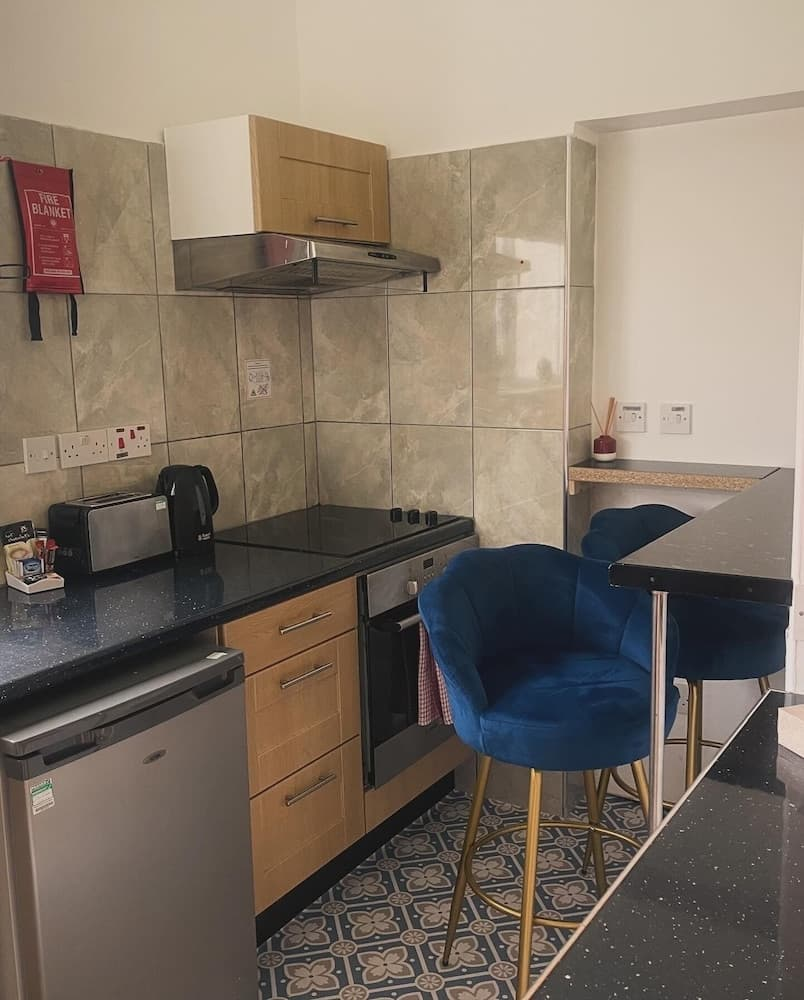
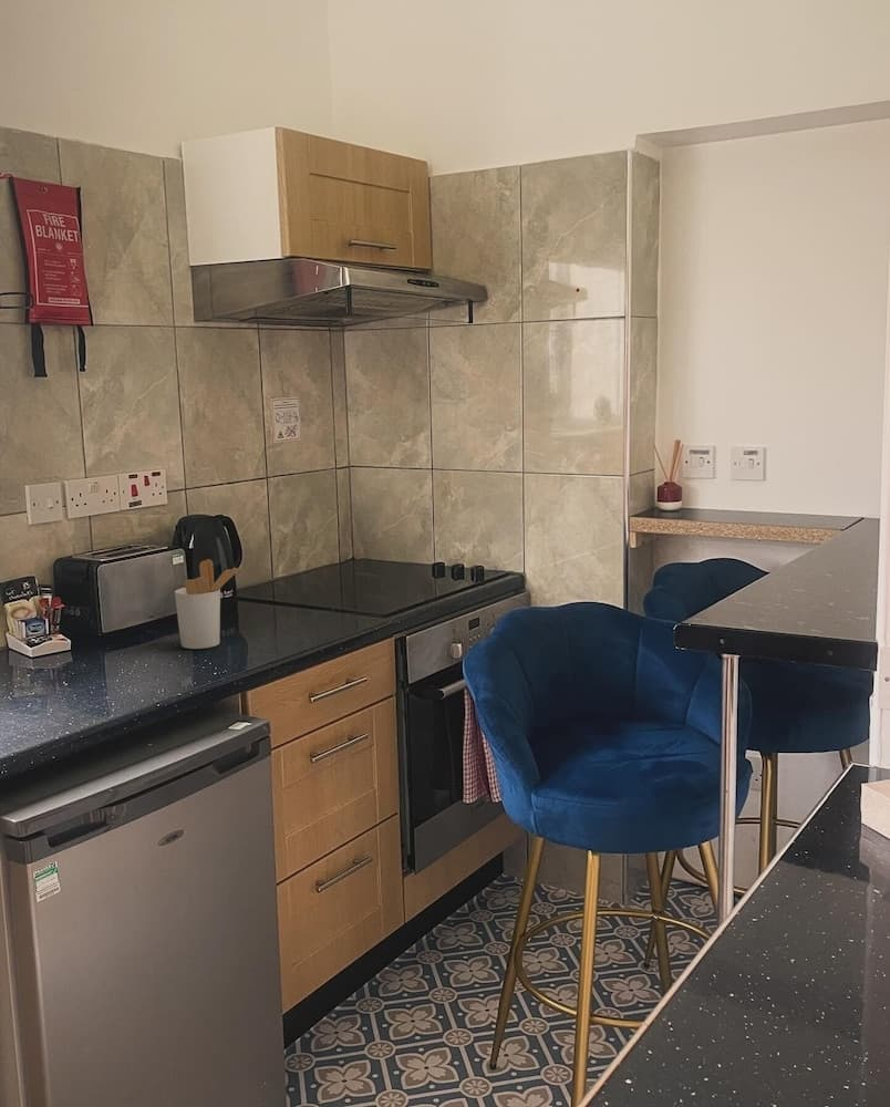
+ utensil holder (209, 603)
